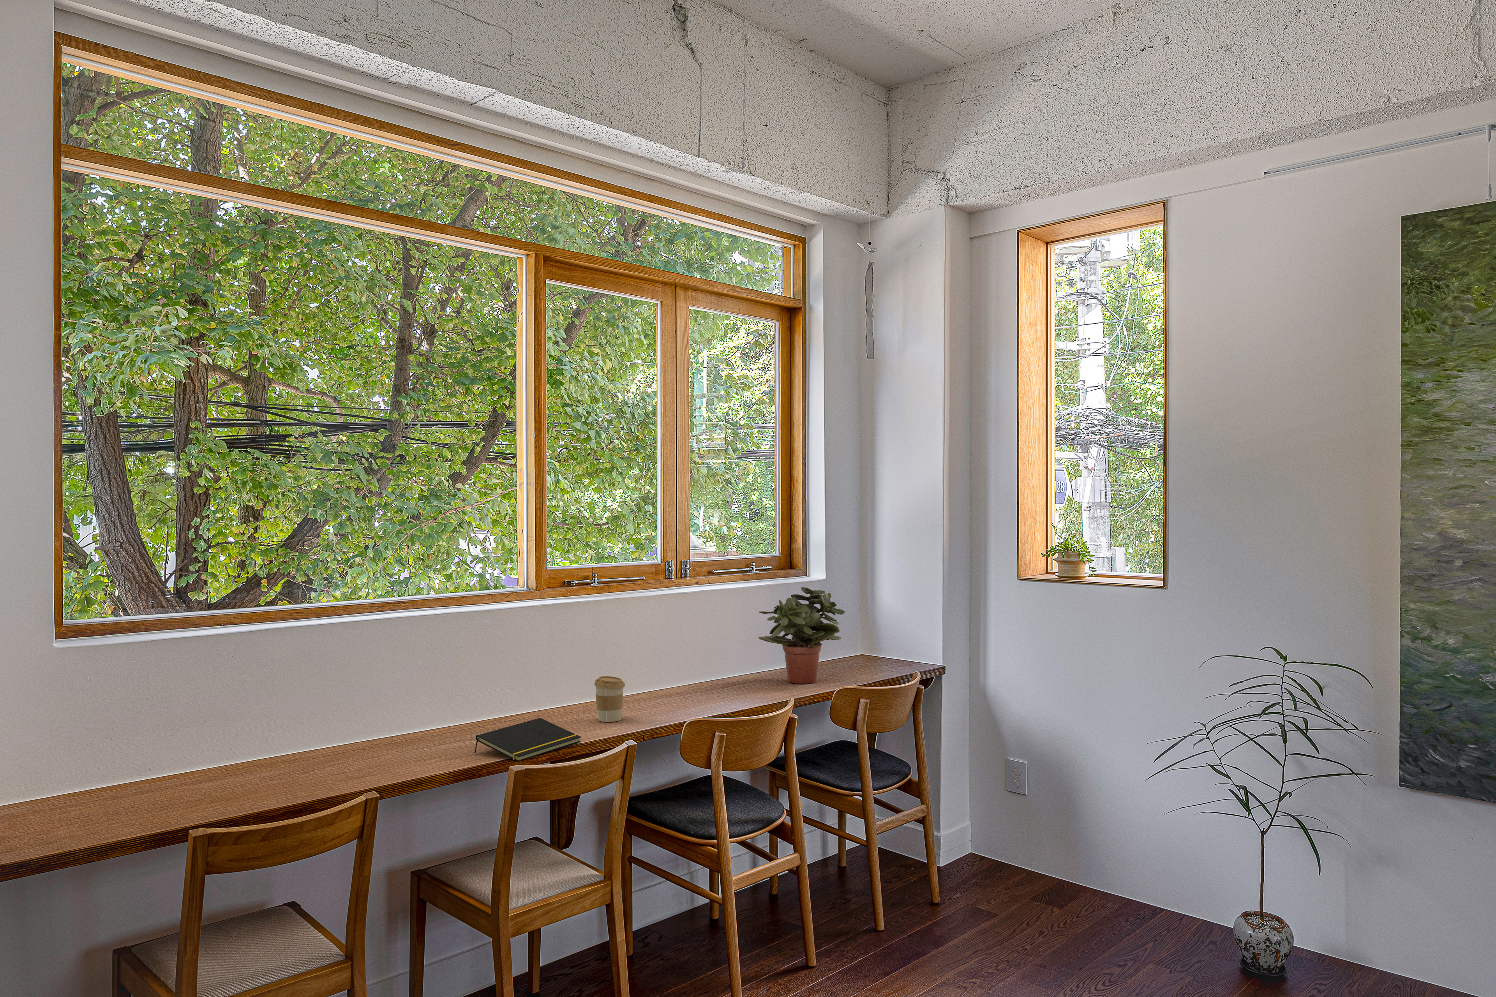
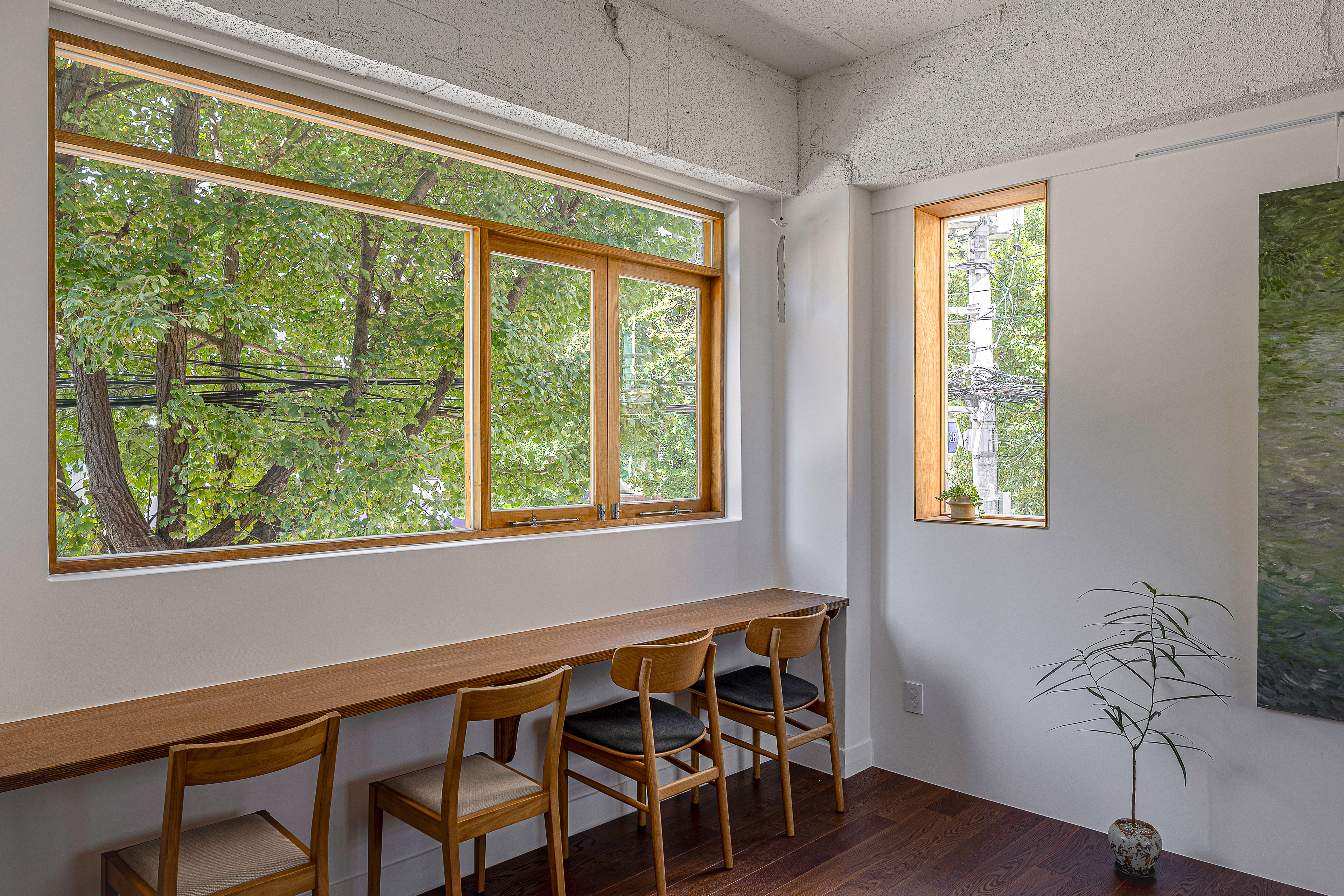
- coffee cup (610, 698)
- notepad (530, 739)
- potted plant (800, 634)
